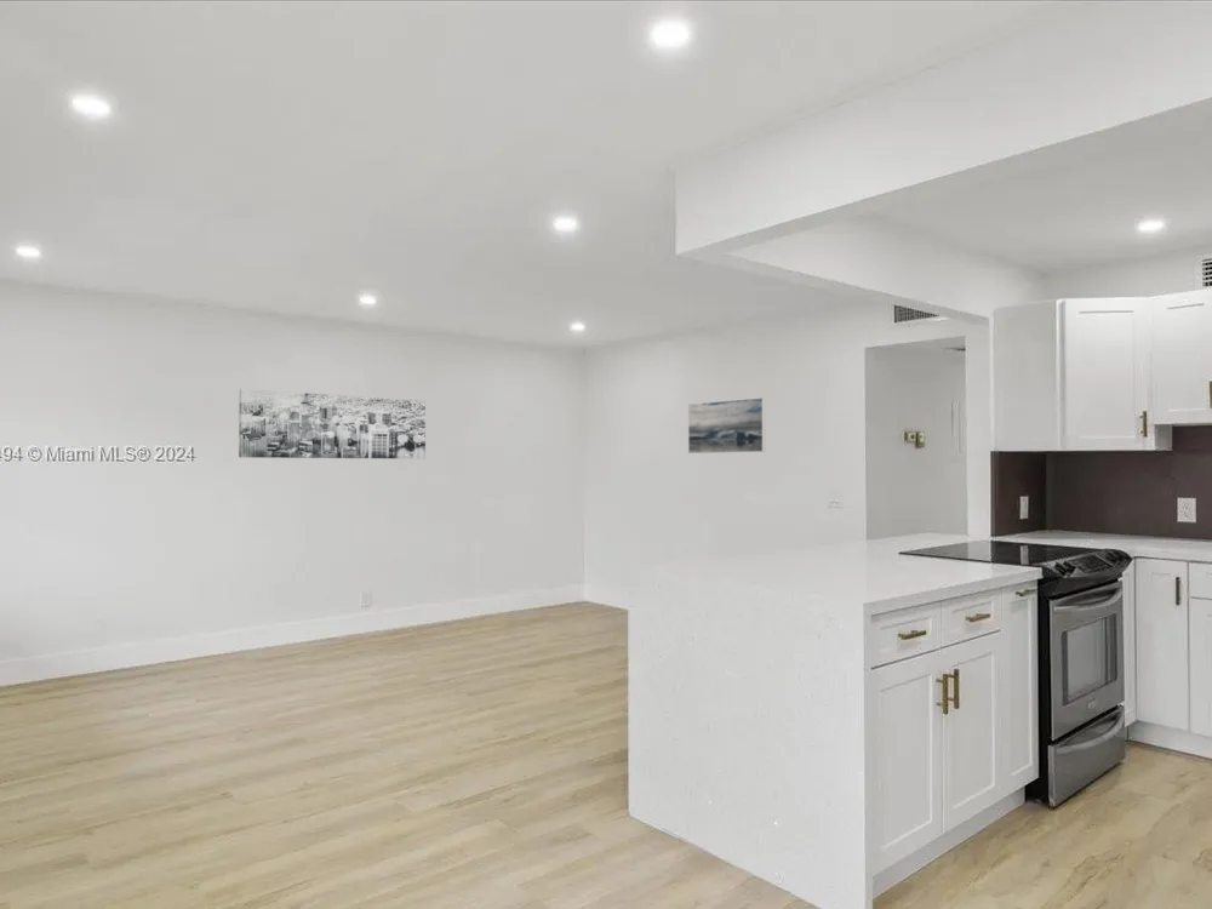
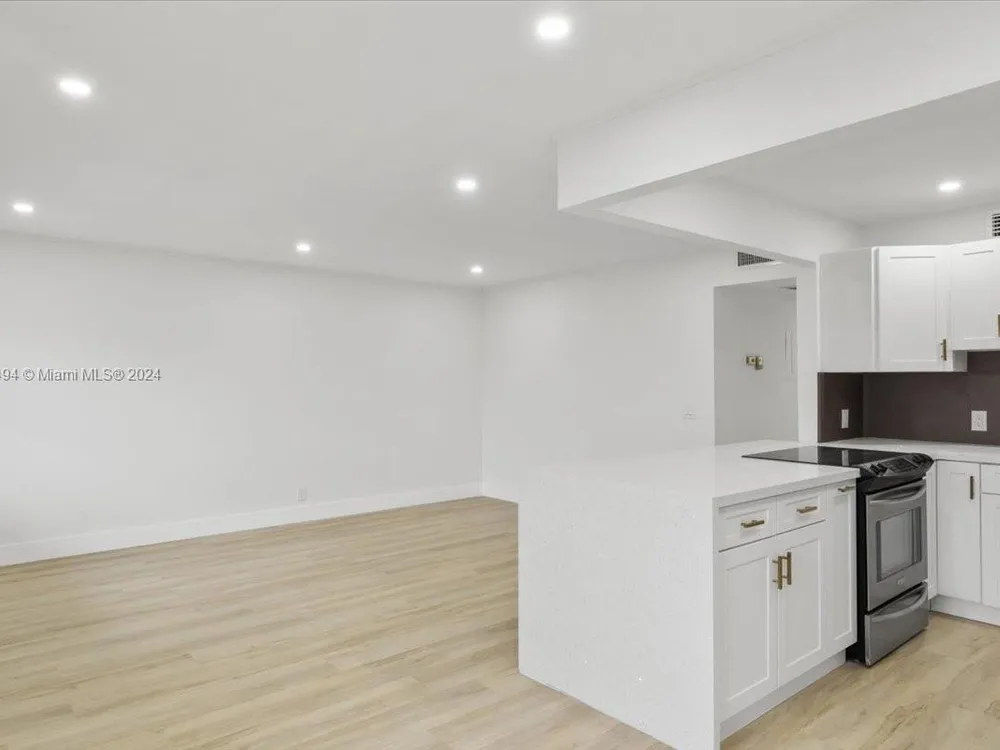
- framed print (725, 427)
- wall art (338, 427)
